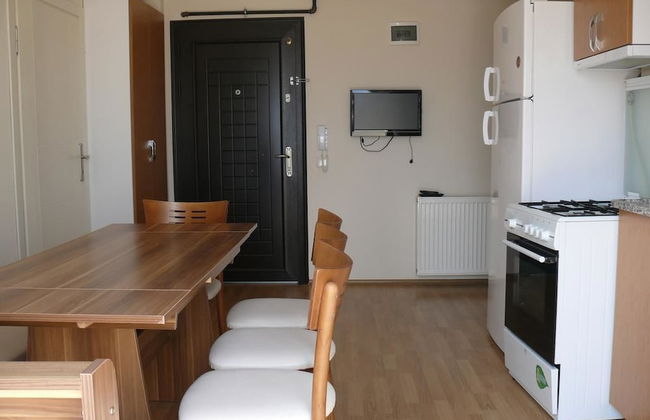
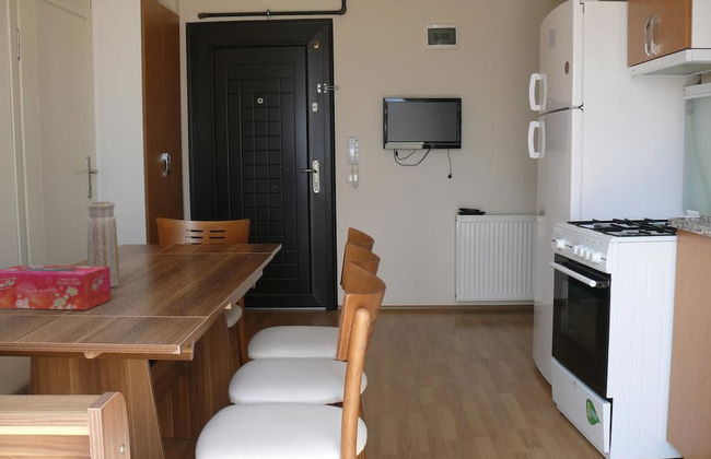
+ vase (103, 245)
+ tissue box (50, 286)
